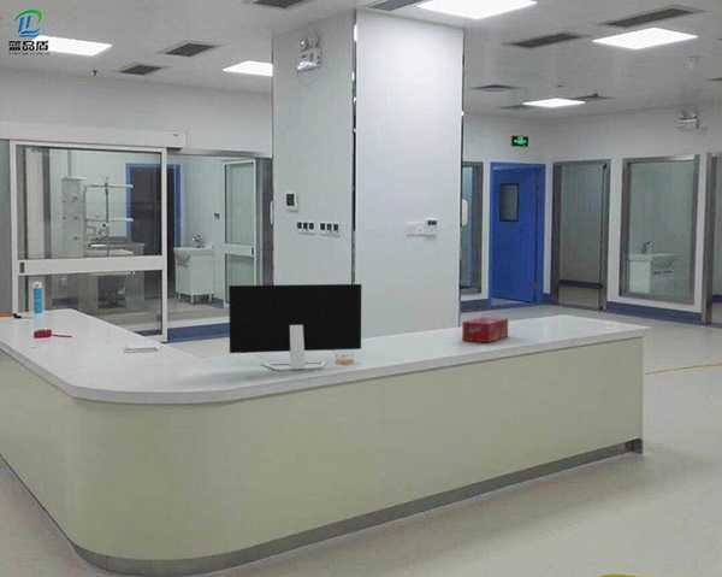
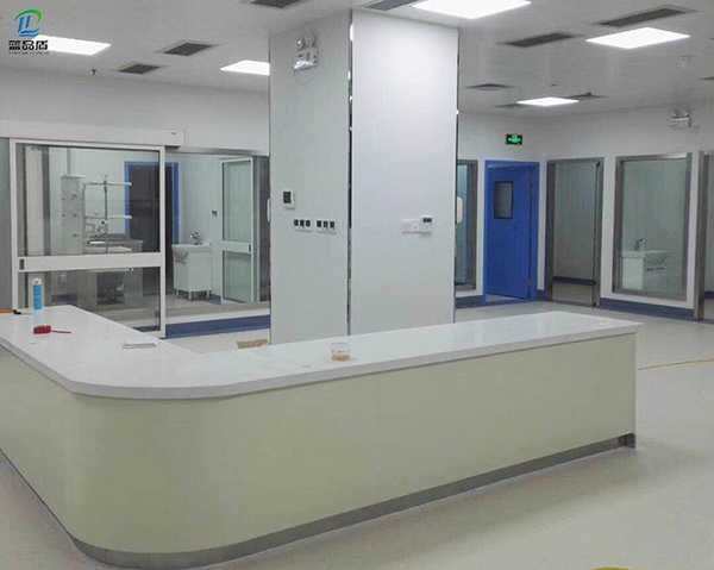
- tissue box (485, 329)
- monitor (296, 325)
